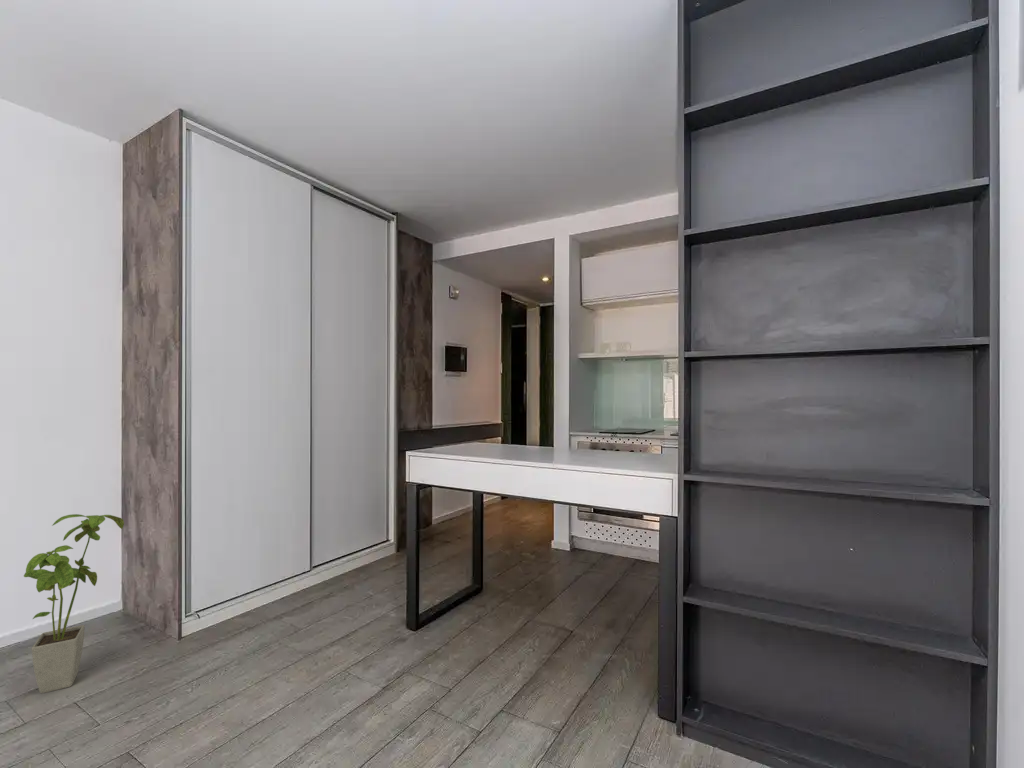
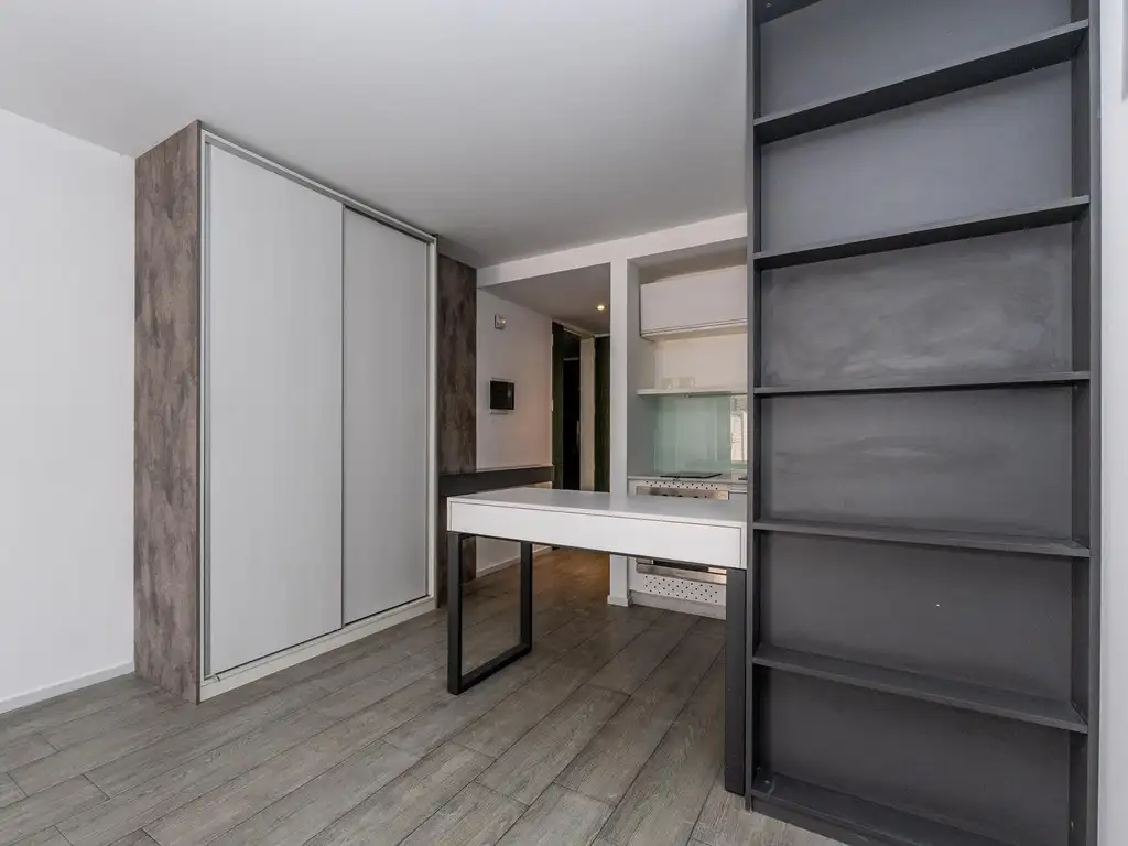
- house plant (73, 594)
